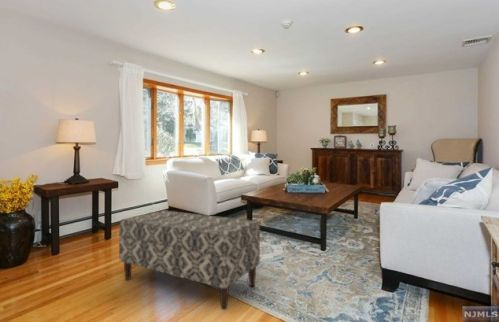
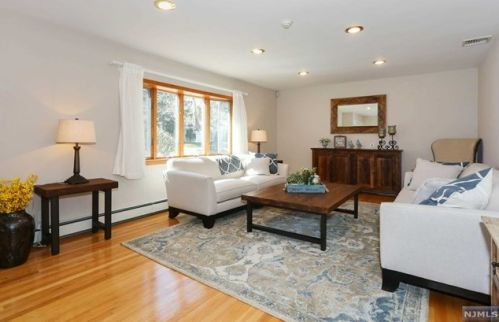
- bench (188, 251)
